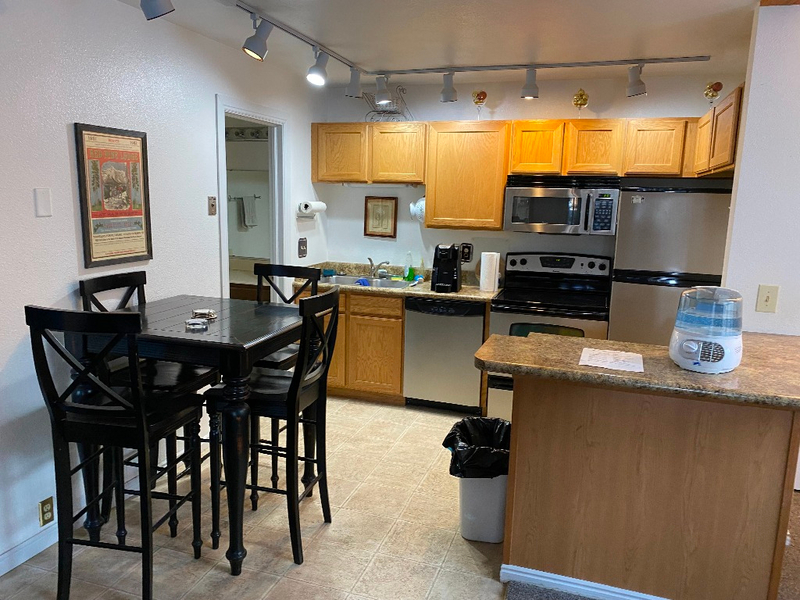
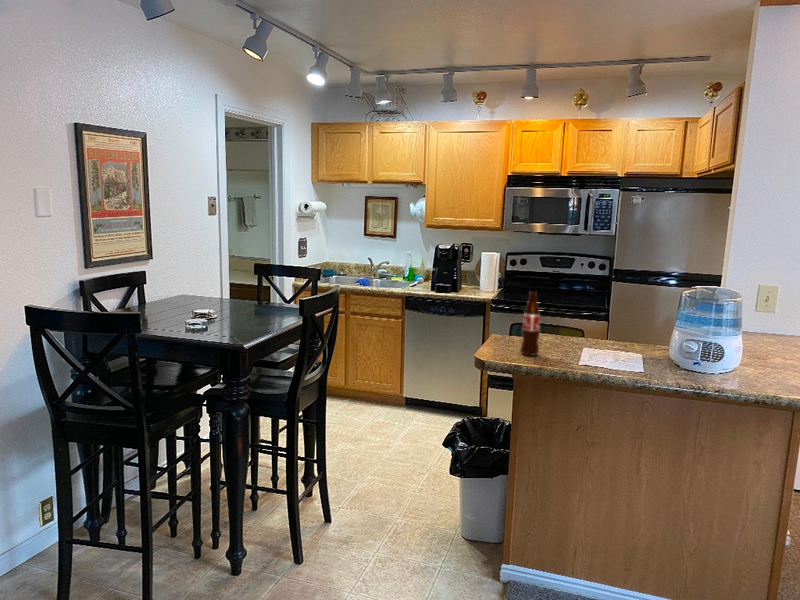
+ bottle (531, 323)
